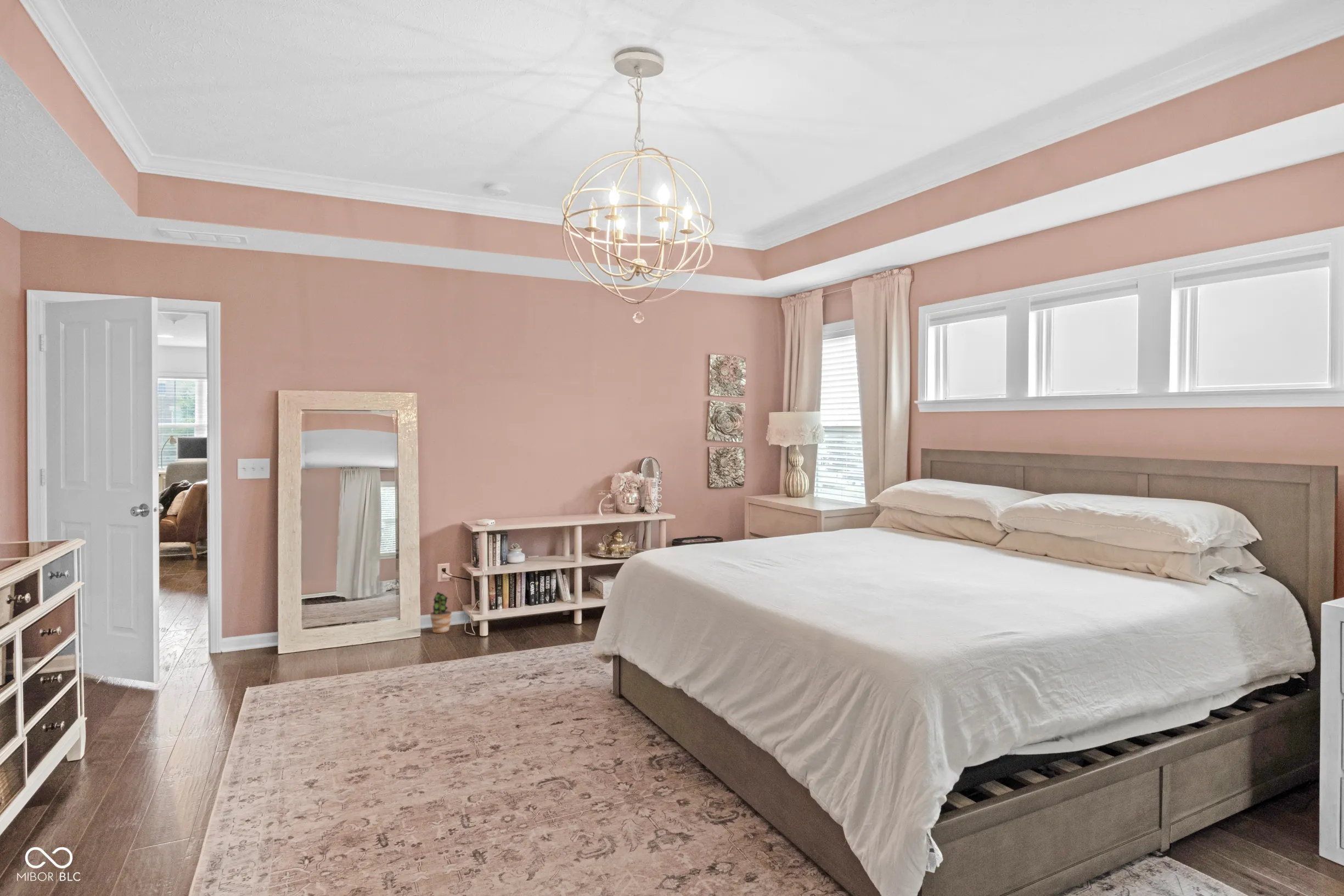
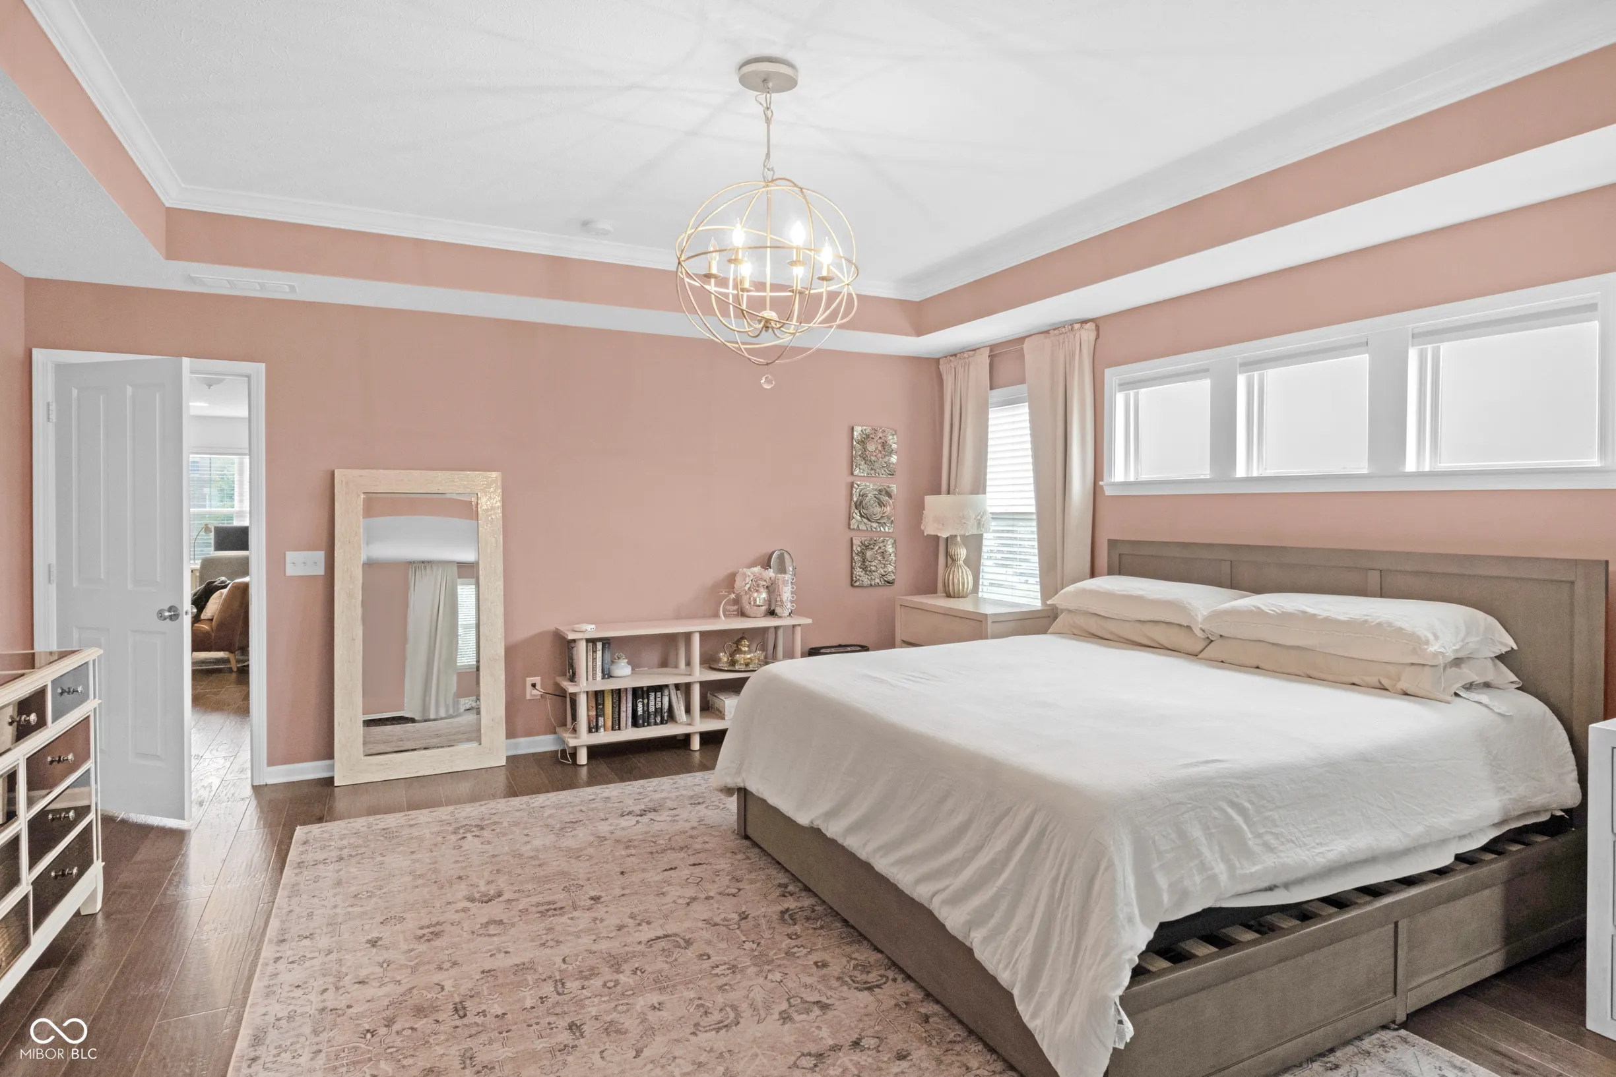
- potted plant (441, 611)
